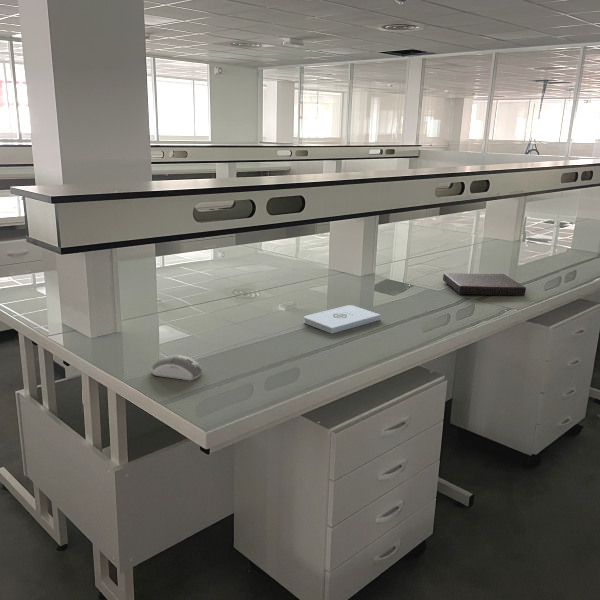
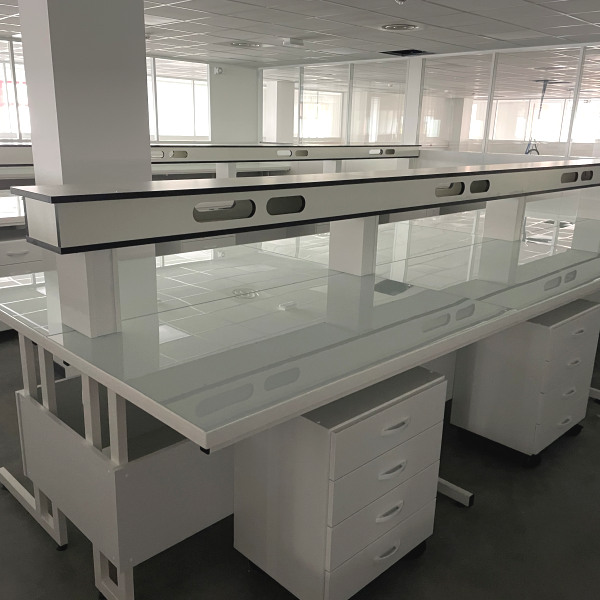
- notepad (341, 318)
- computer mouse (176, 364)
- book (483, 283)
